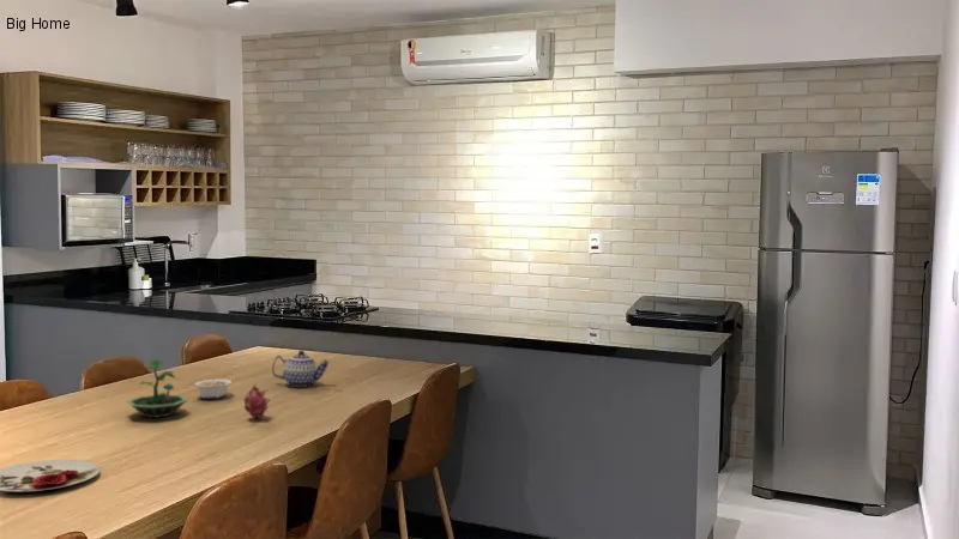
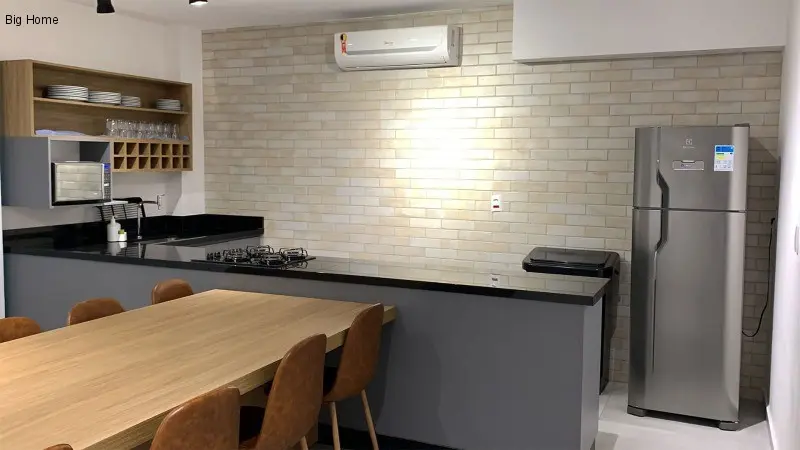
- plate (42, 473)
- terrarium (157, 368)
- legume (212, 388)
- teapot (300, 367)
- fruit (257, 399)
